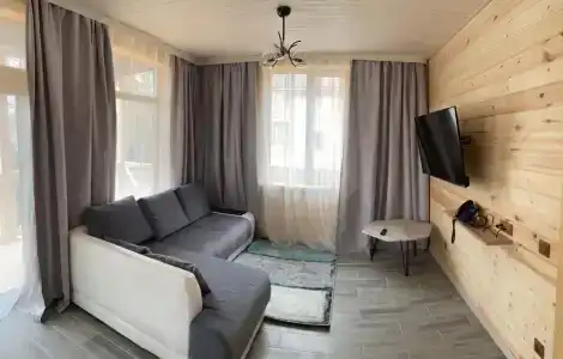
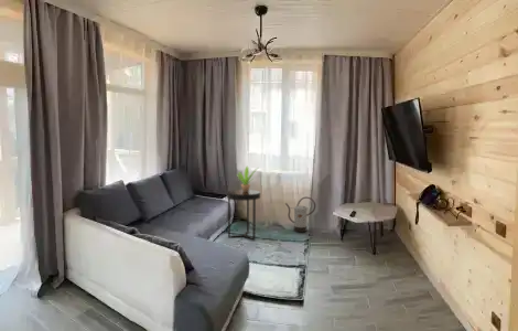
+ watering can (300, 213)
+ potted plant (245, 179)
+ side table (247, 214)
